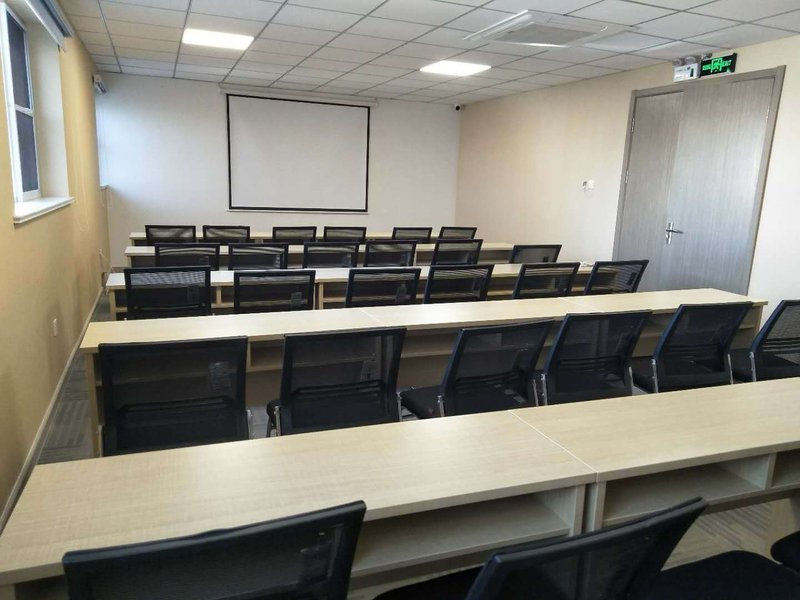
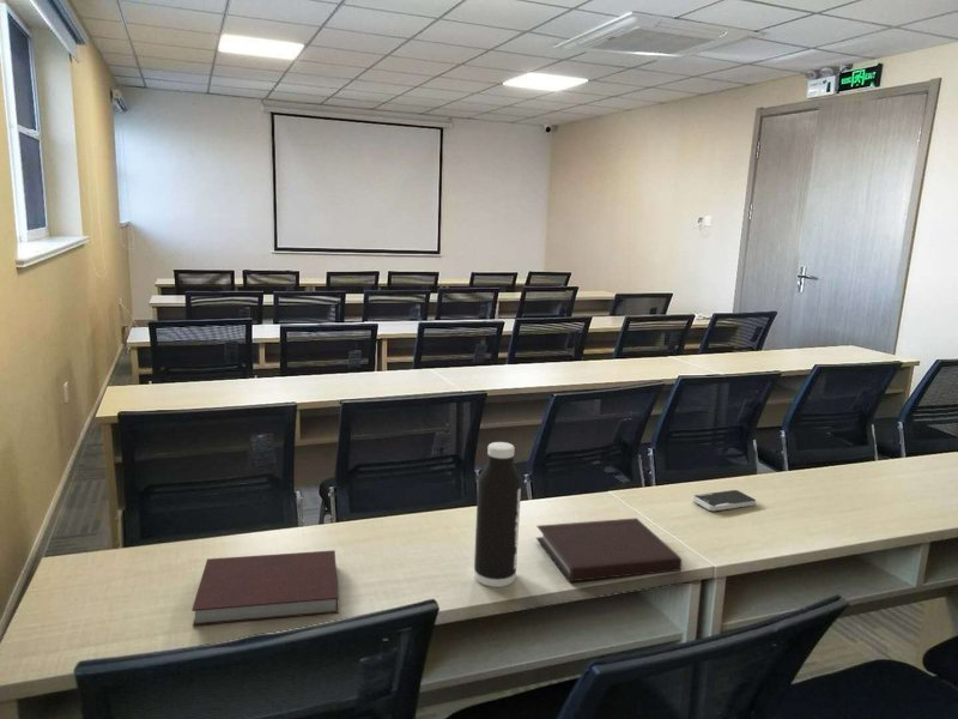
+ notebook (269, 584)
+ smartphone (723, 500)
+ notebook (606, 548)
+ water bottle (498, 512)
